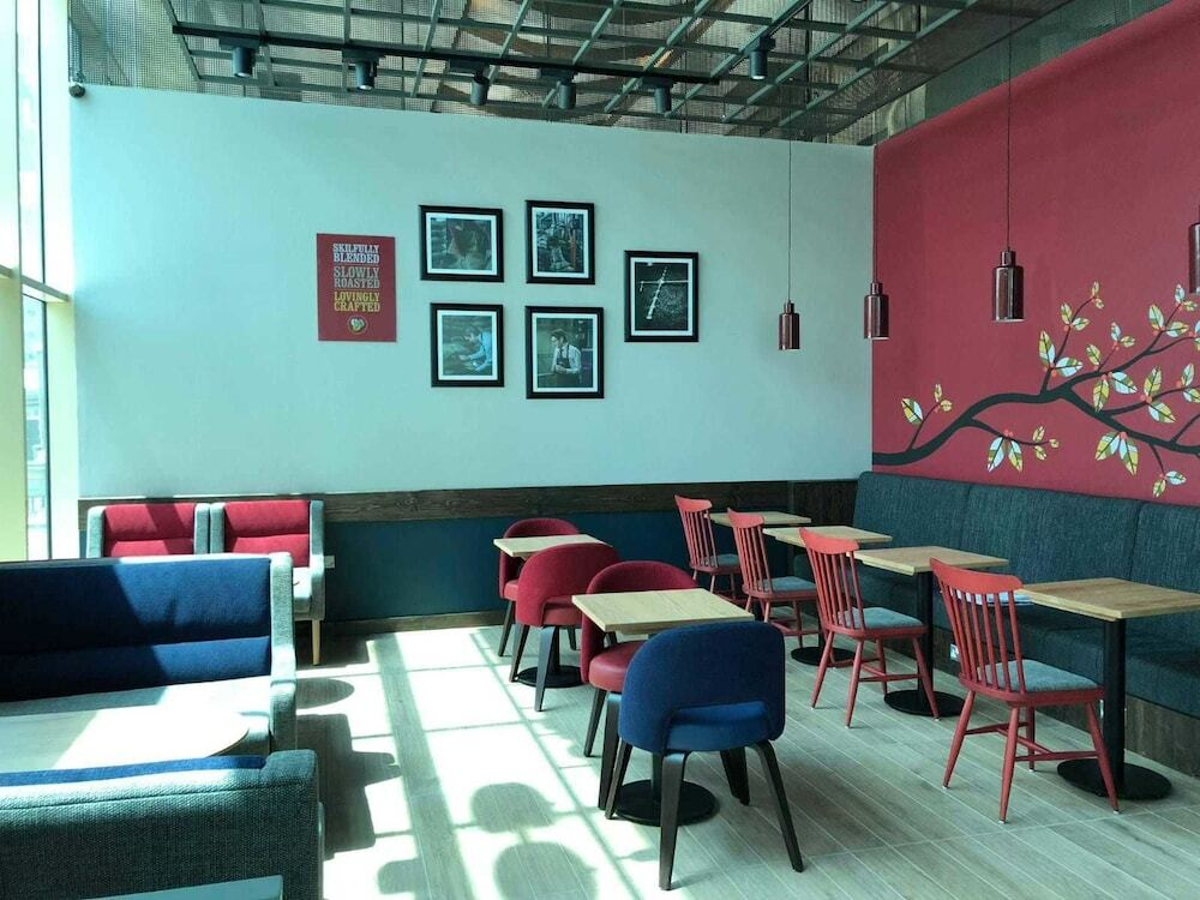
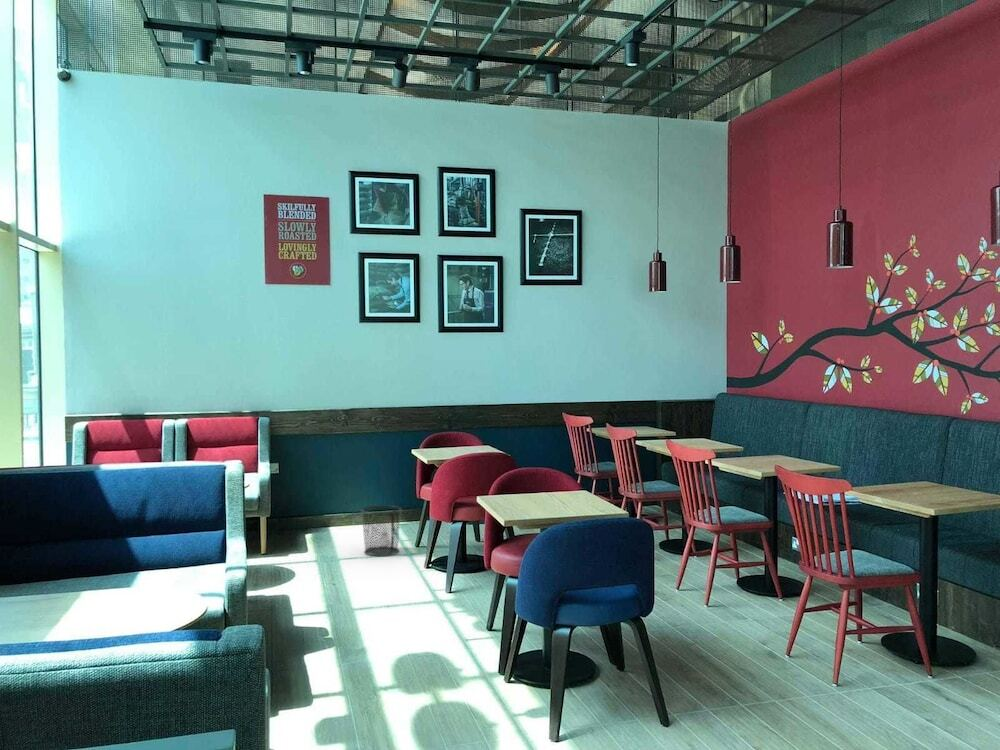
+ waste bin (381, 530)
